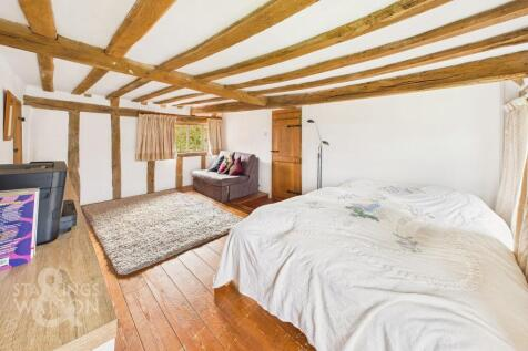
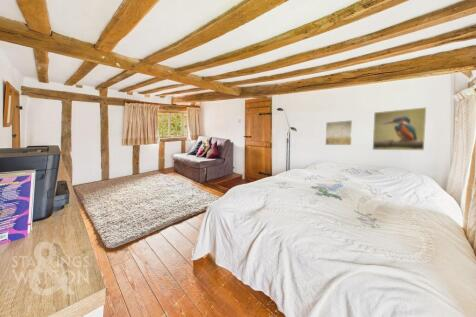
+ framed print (397, 130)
+ wall art (338, 133)
